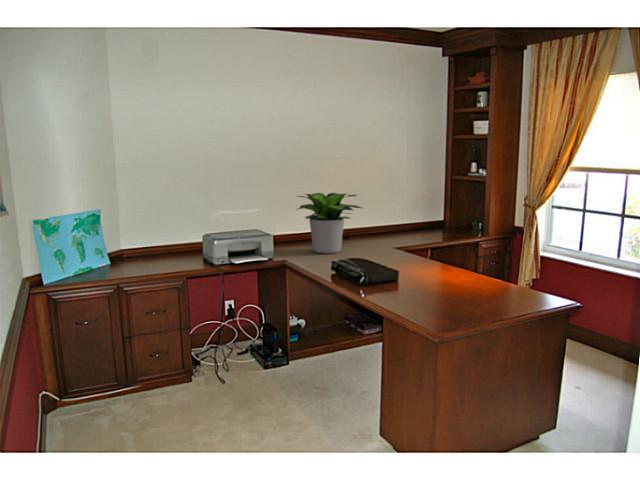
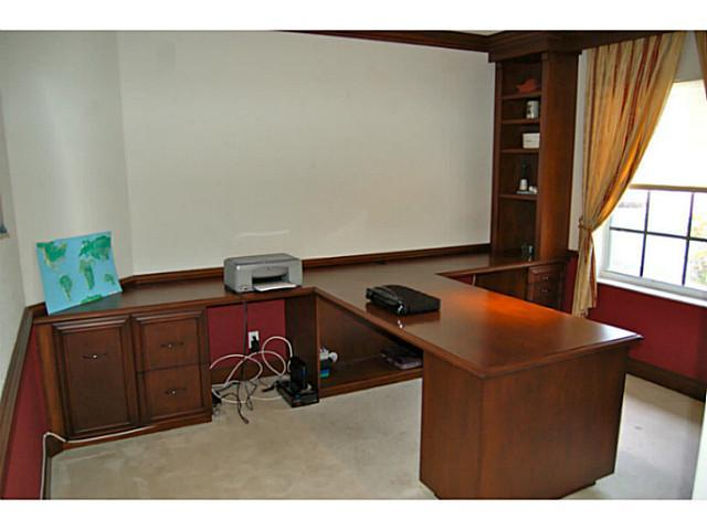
- potted plant (331, 223)
